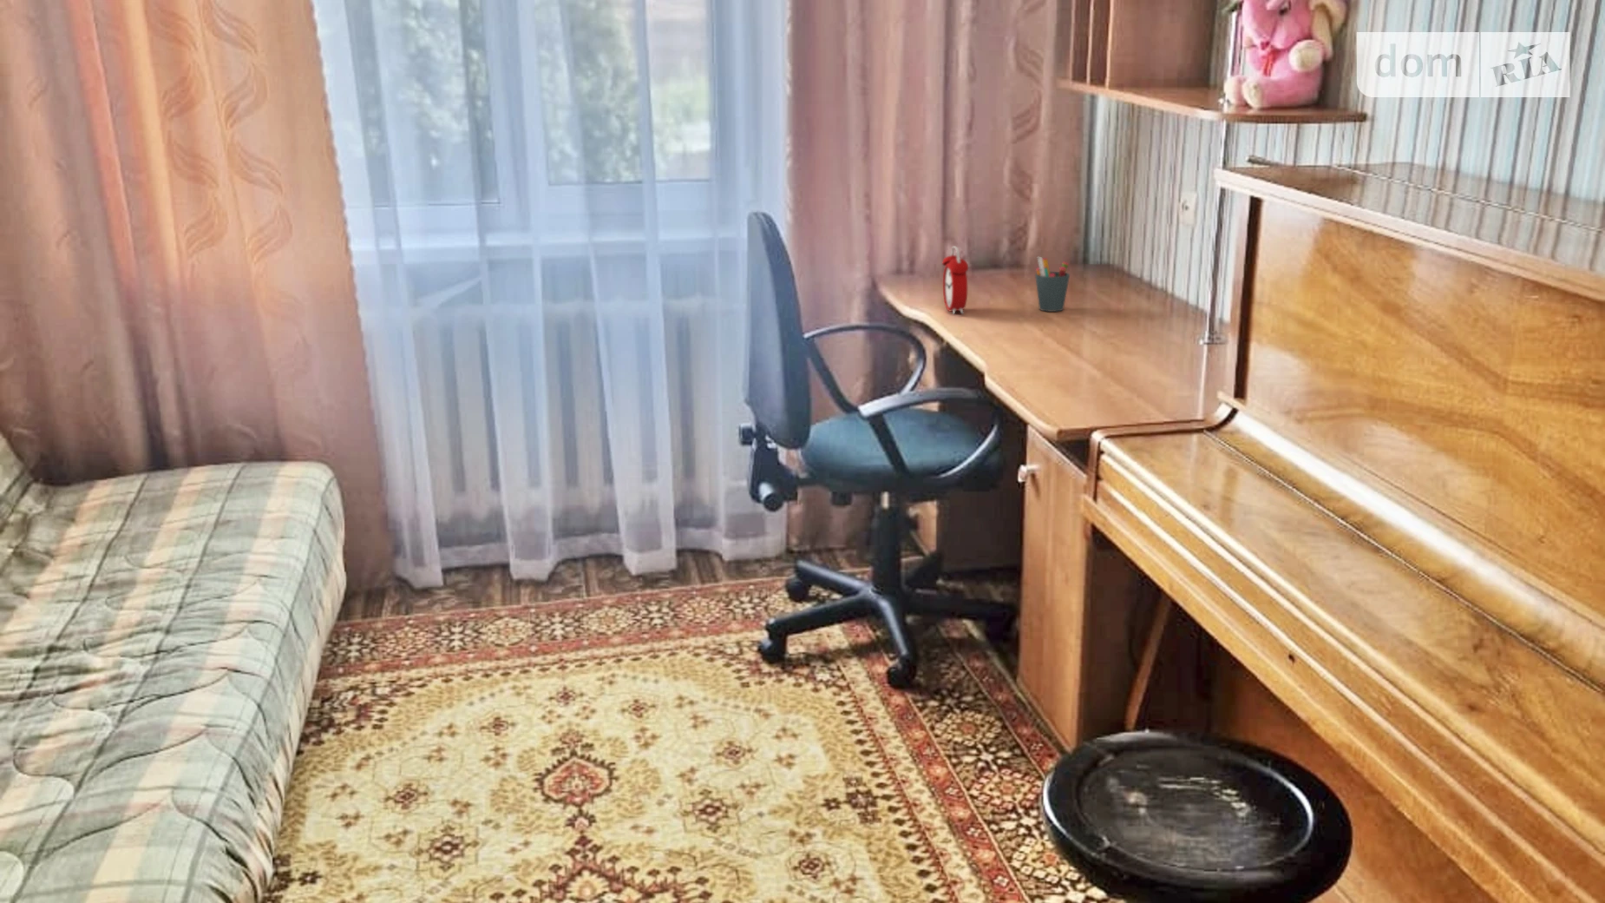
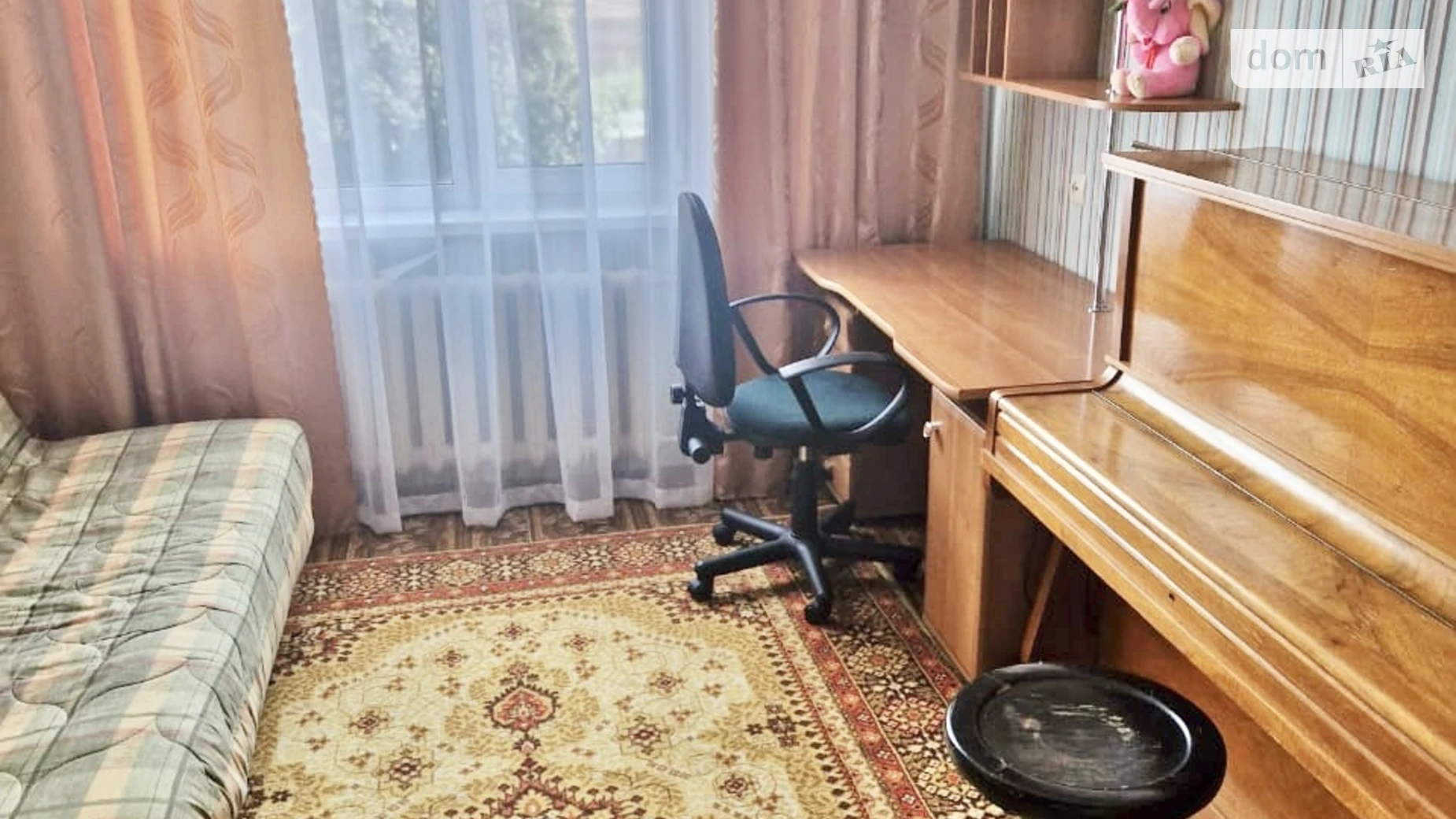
- alarm clock (955, 279)
- pen holder (1052, 282)
